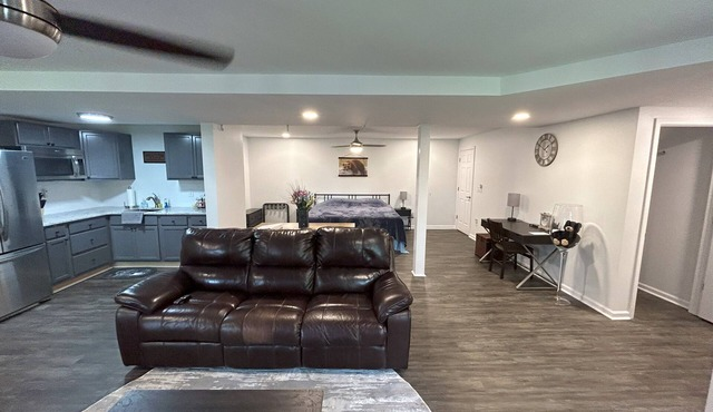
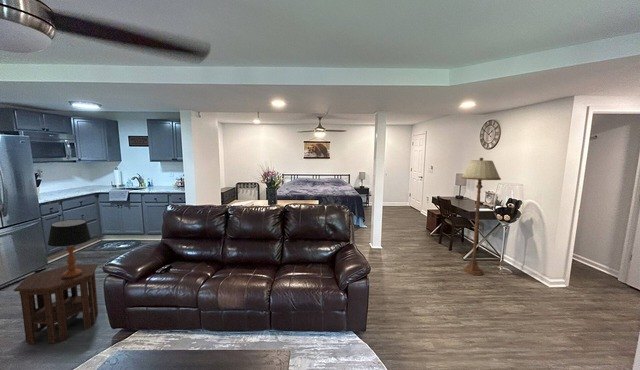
+ side table (62, 301)
+ table lamp (69, 249)
+ floor lamp (477, 215)
